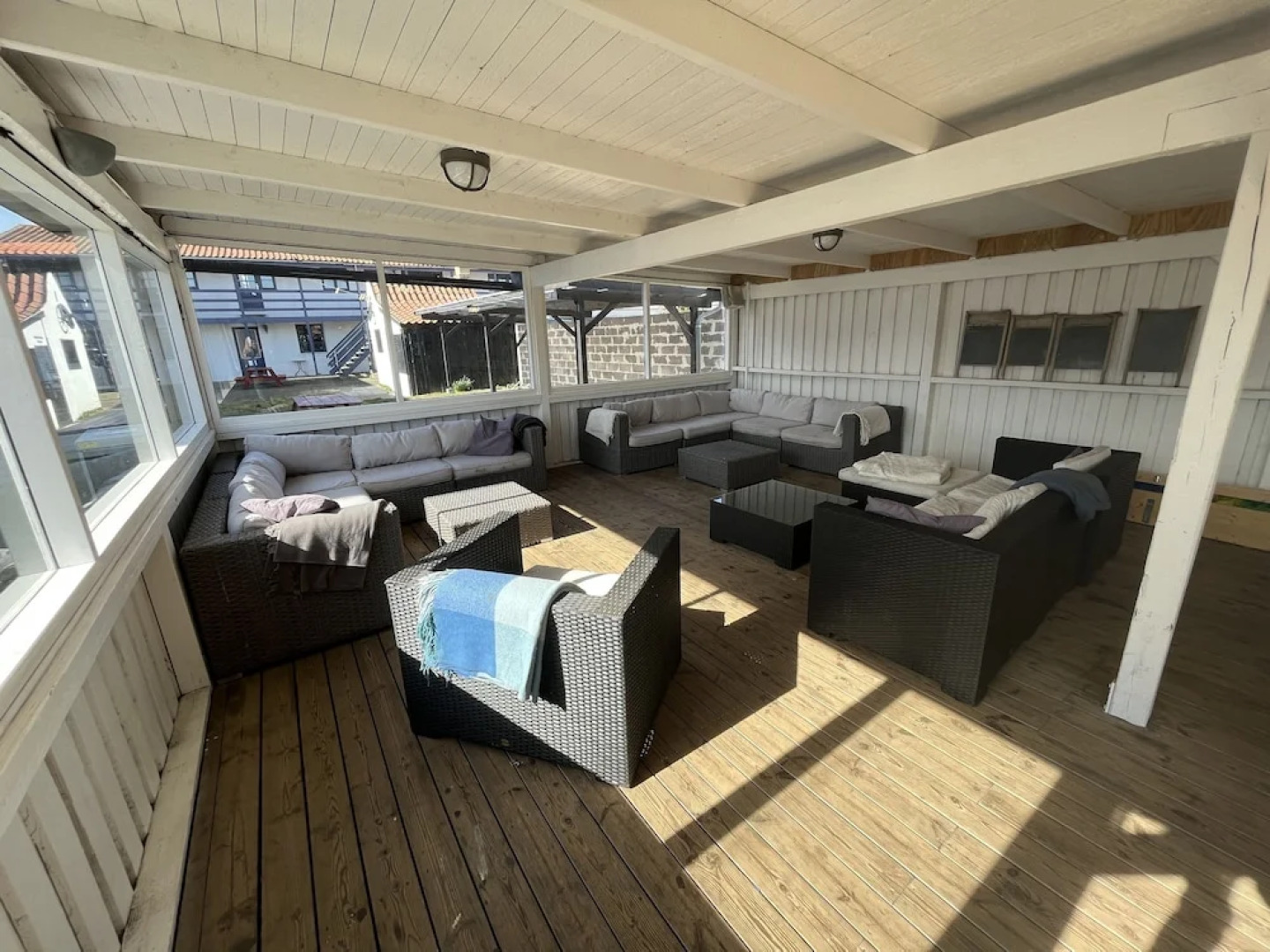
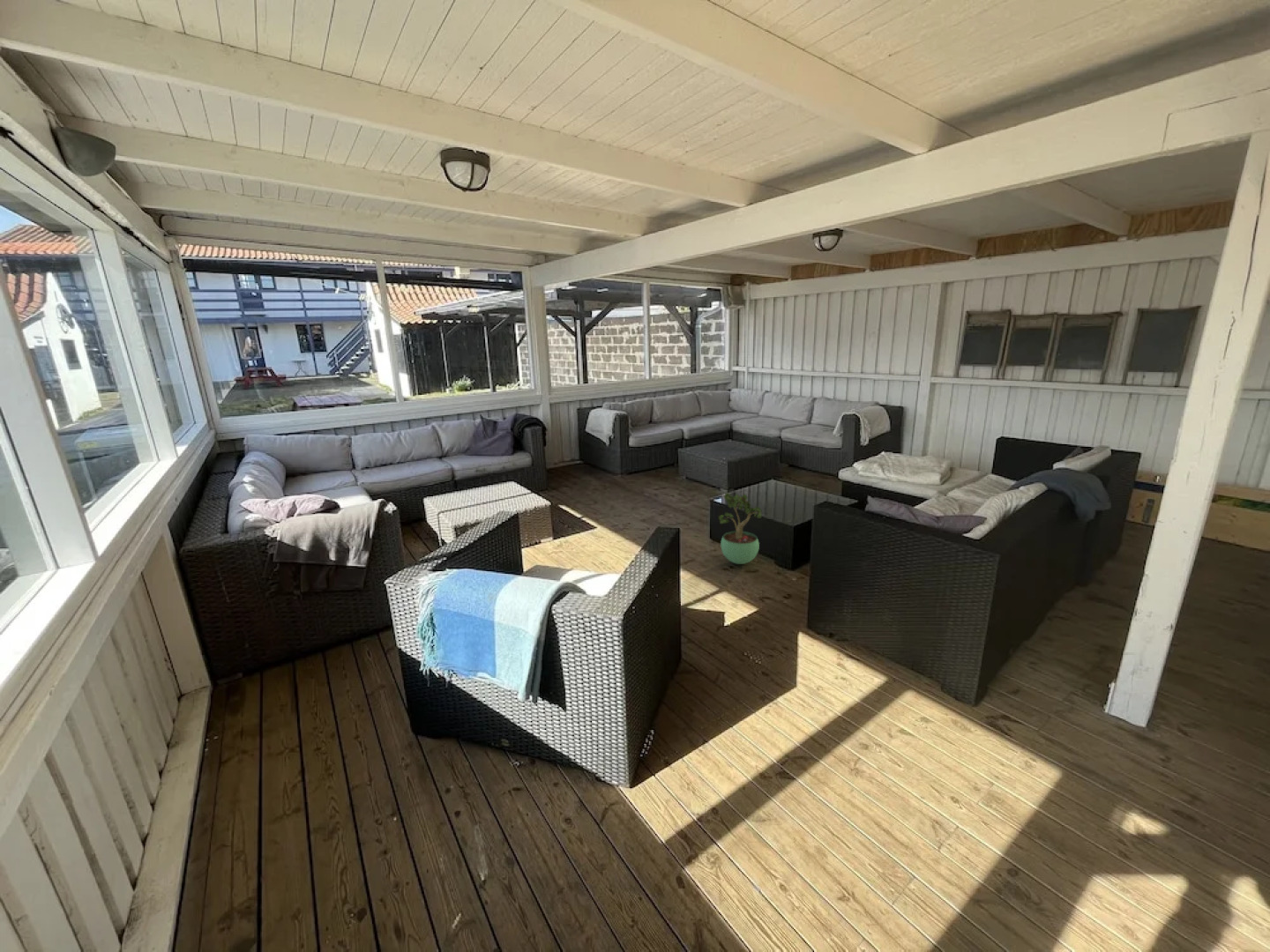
+ potted plant (742, 528)
